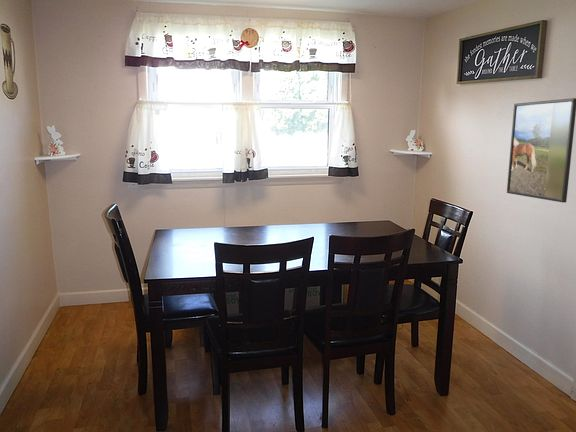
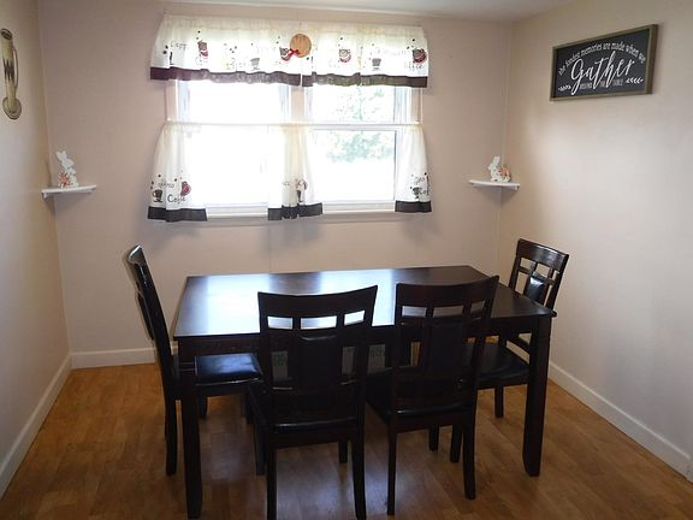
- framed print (538, 150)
